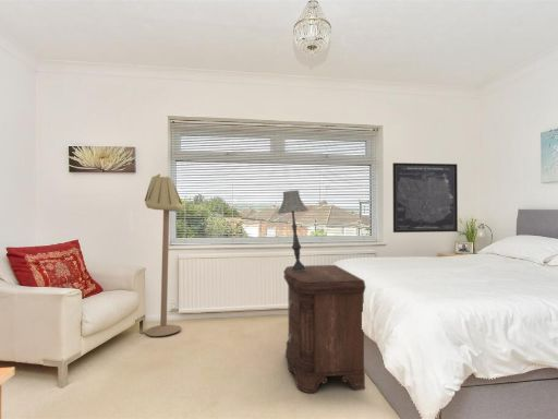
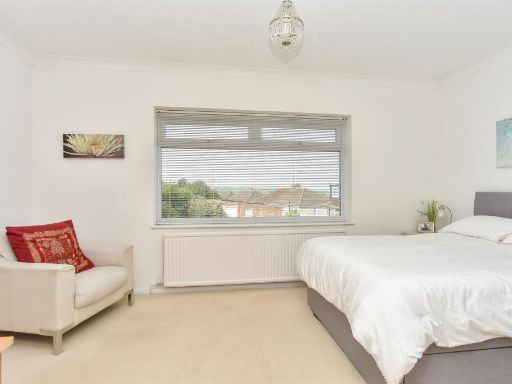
- nightstand (316, 320)
- wall art (425, 197)
- table lamp (295, 230)
- floor lamp (163, 251)
